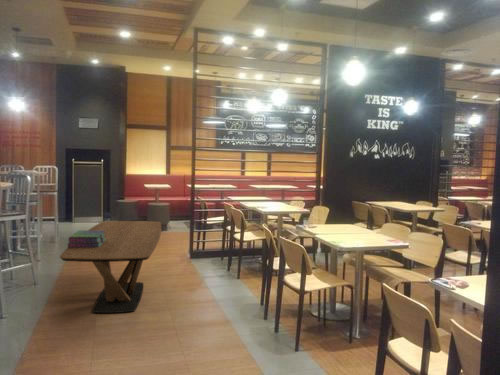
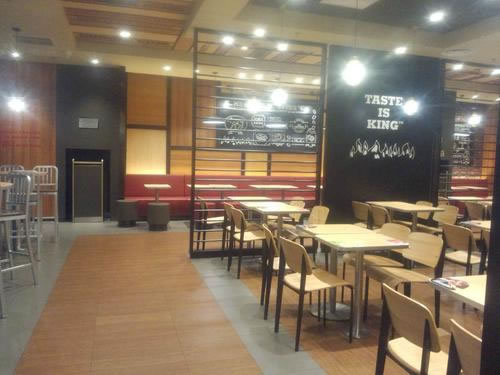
- dining table (124, 269)
- stack of books (87, 238)
